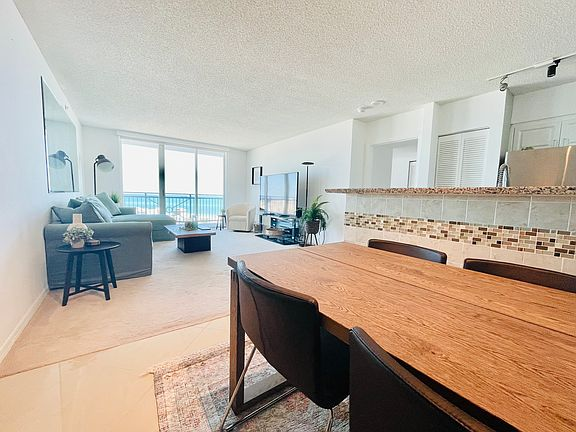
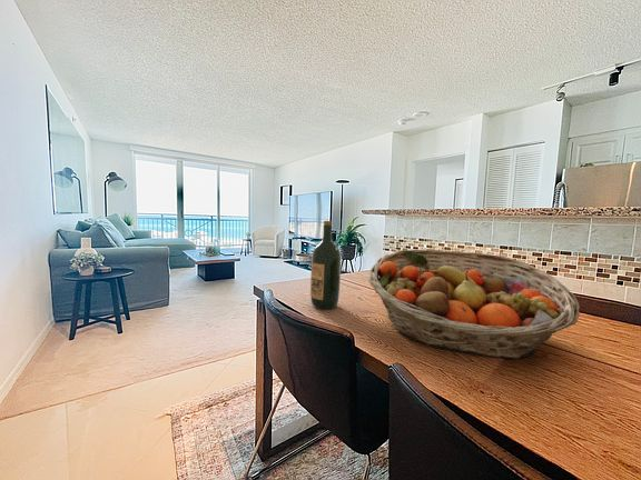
+ wine bottle (326, 263)
+ fruit basket (458, 293)
